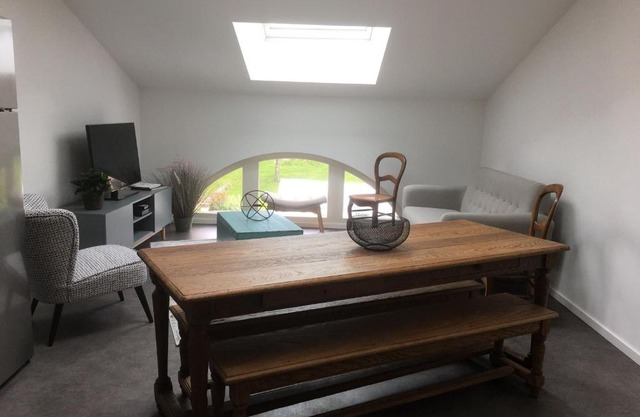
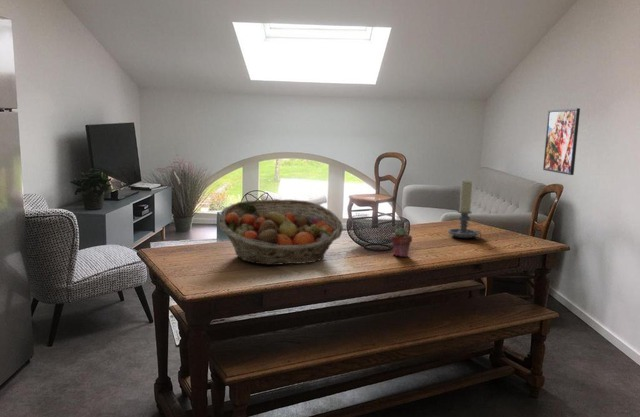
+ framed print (560, 141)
+ potted succulent (401, 241)
+ fruit basket (280, 230)
+ candle holder (467, 208)
